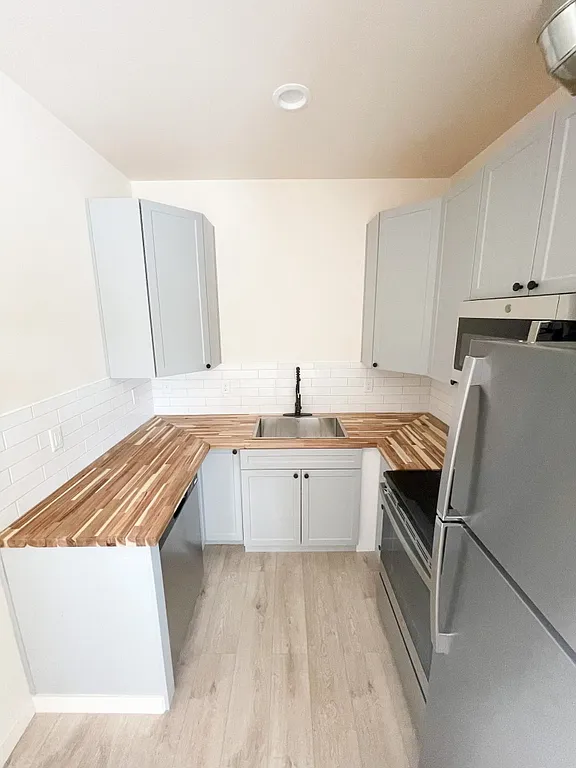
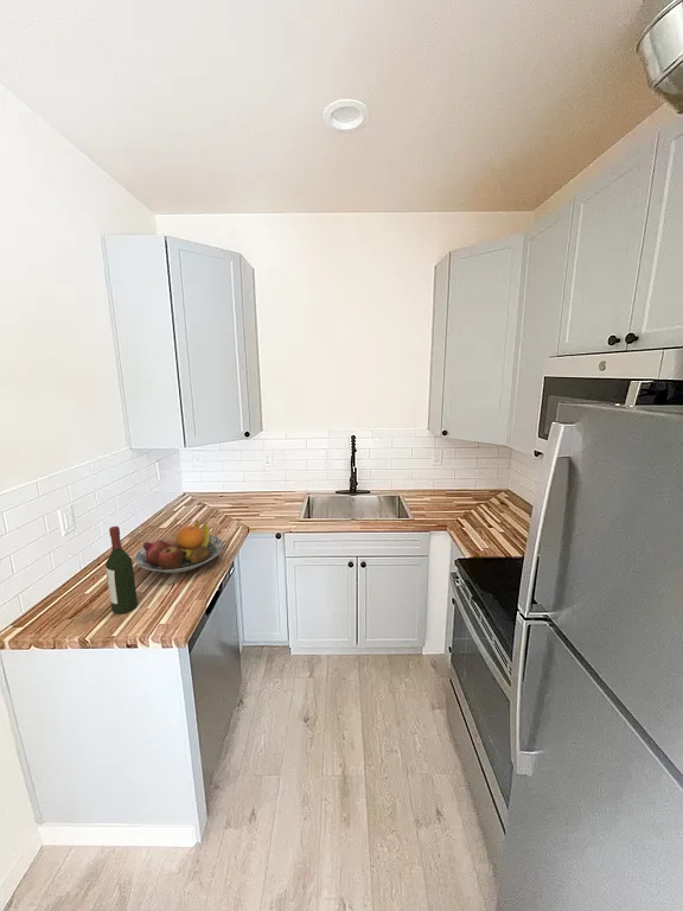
+ wine bottle (119, 568)
+ fruit bowl (180, 547)
